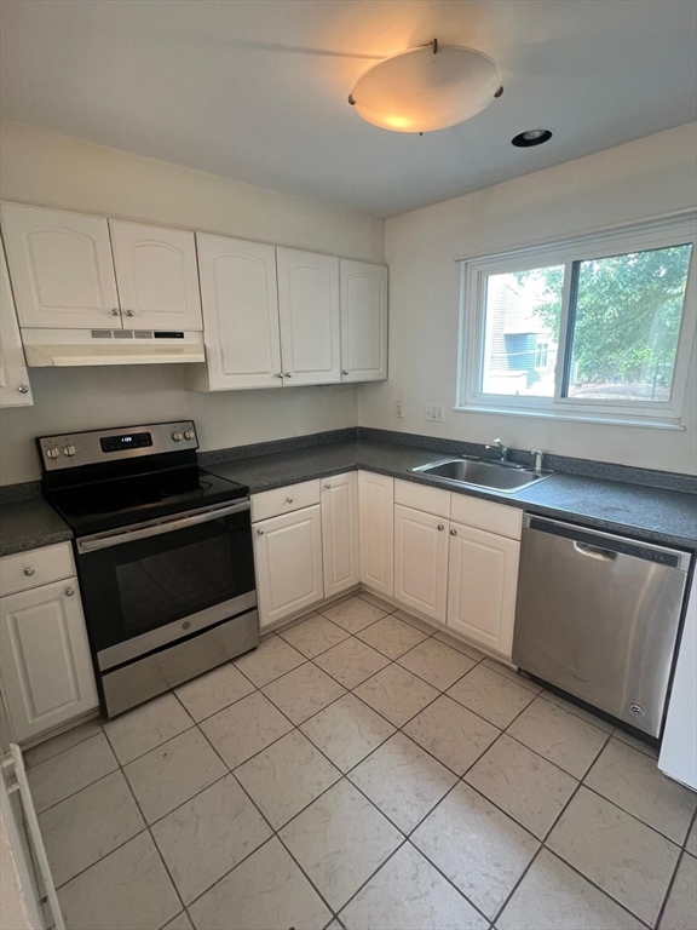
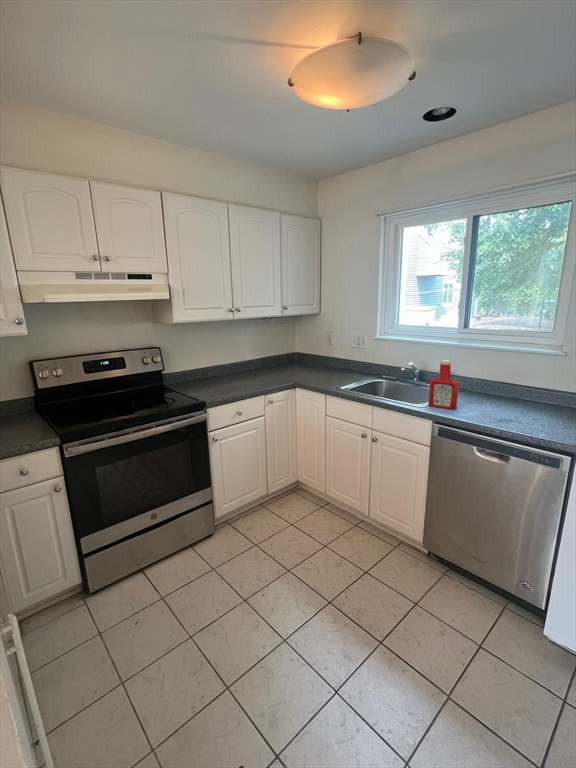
+ soap bottle (444, 383)
